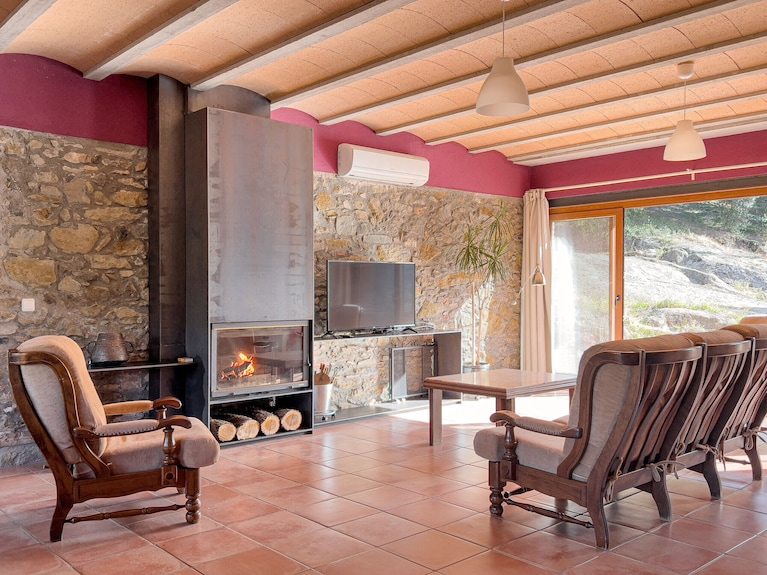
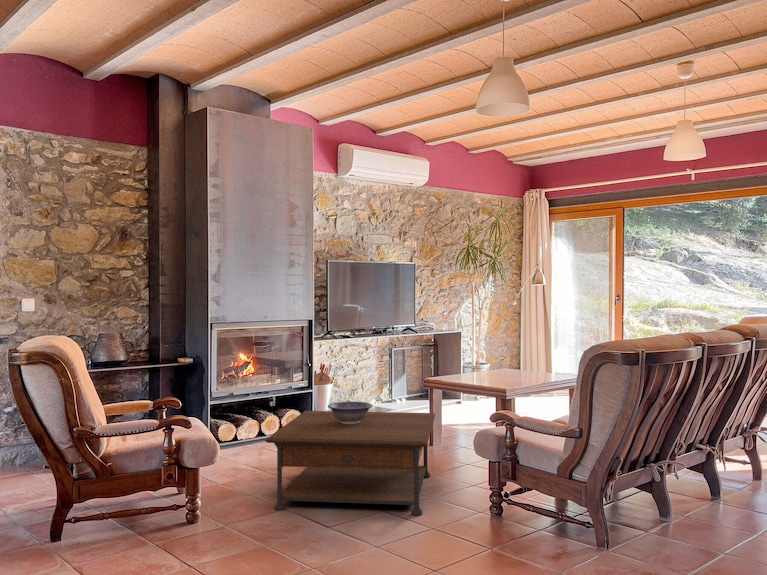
+ coffee table (358, 457)
+ decorative bowl (350, 413)
